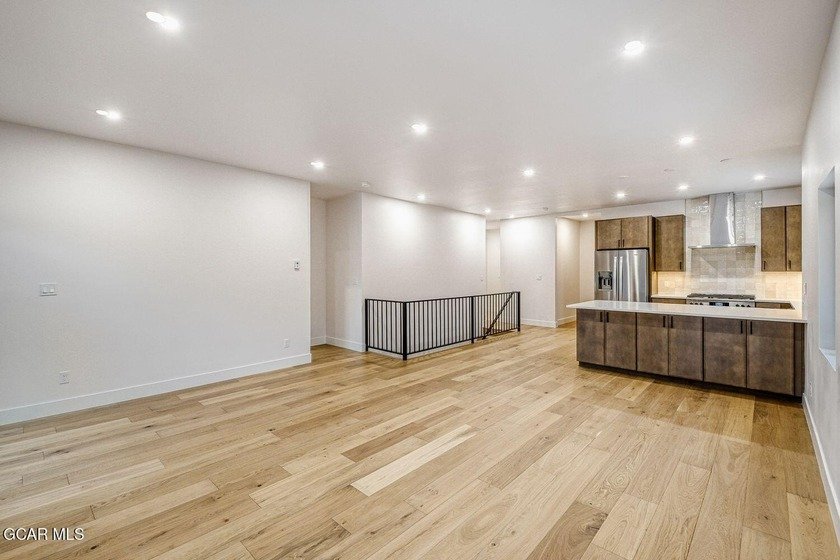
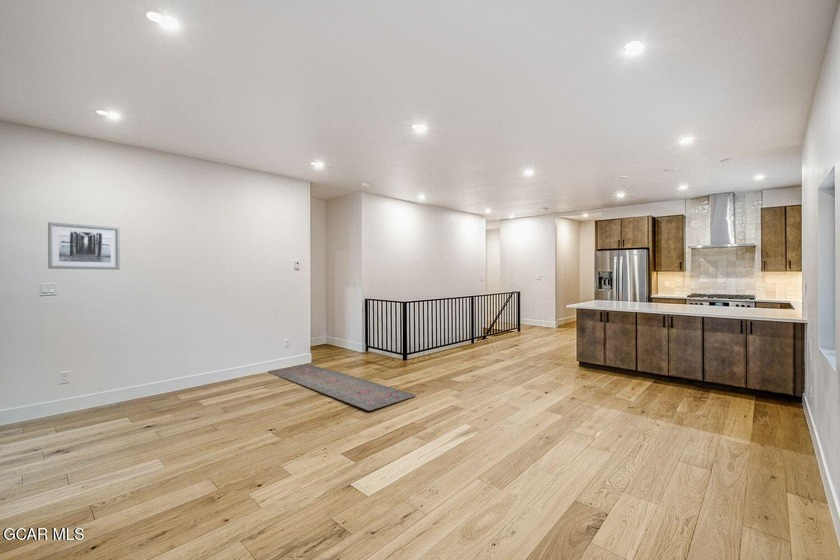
+ wall art (85, 247)
+ rug (332, 381)
